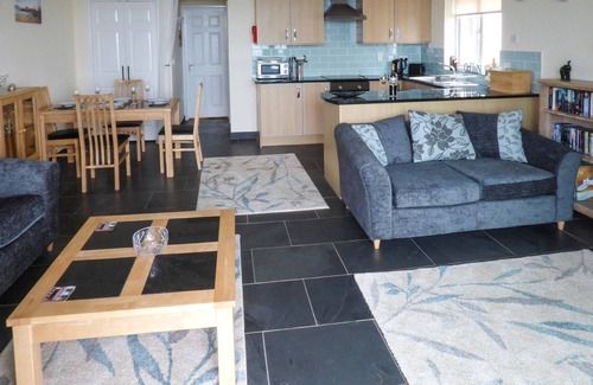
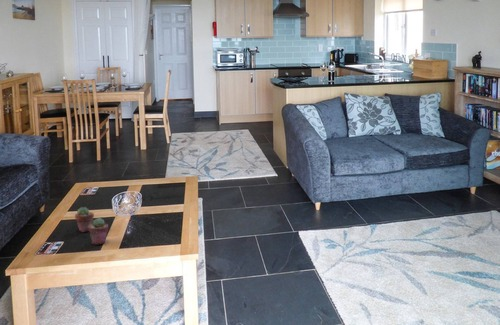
+ potted succulent (84, 218)
+ potted succulent (98, 230)
